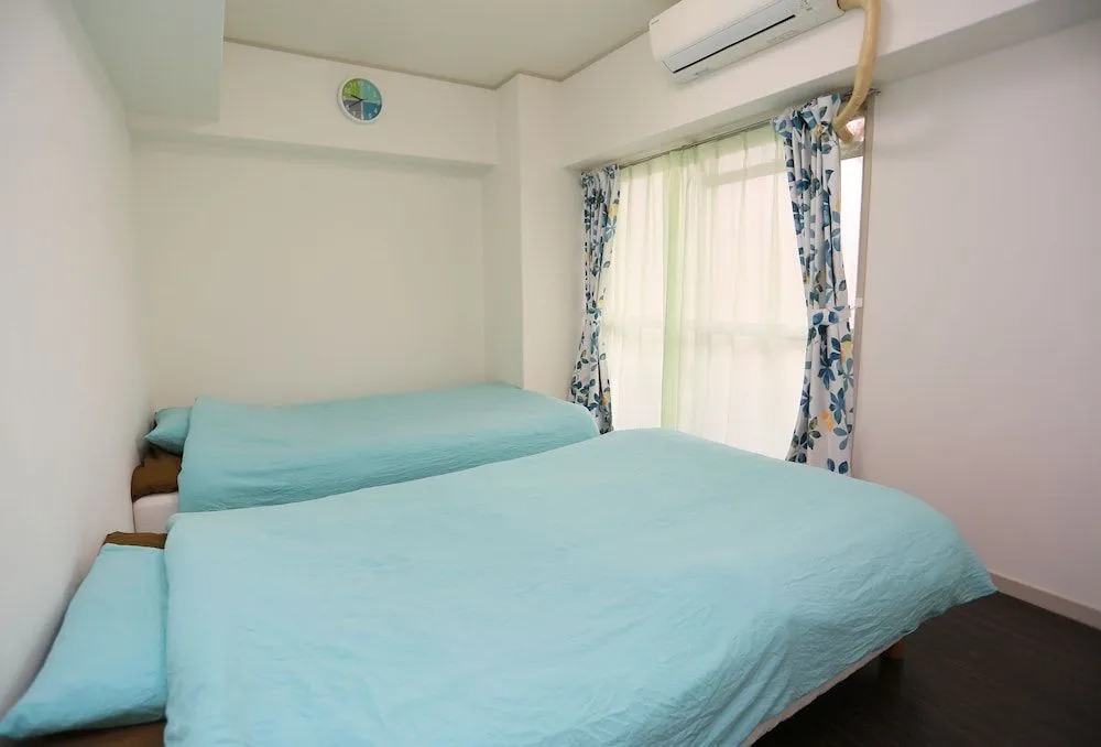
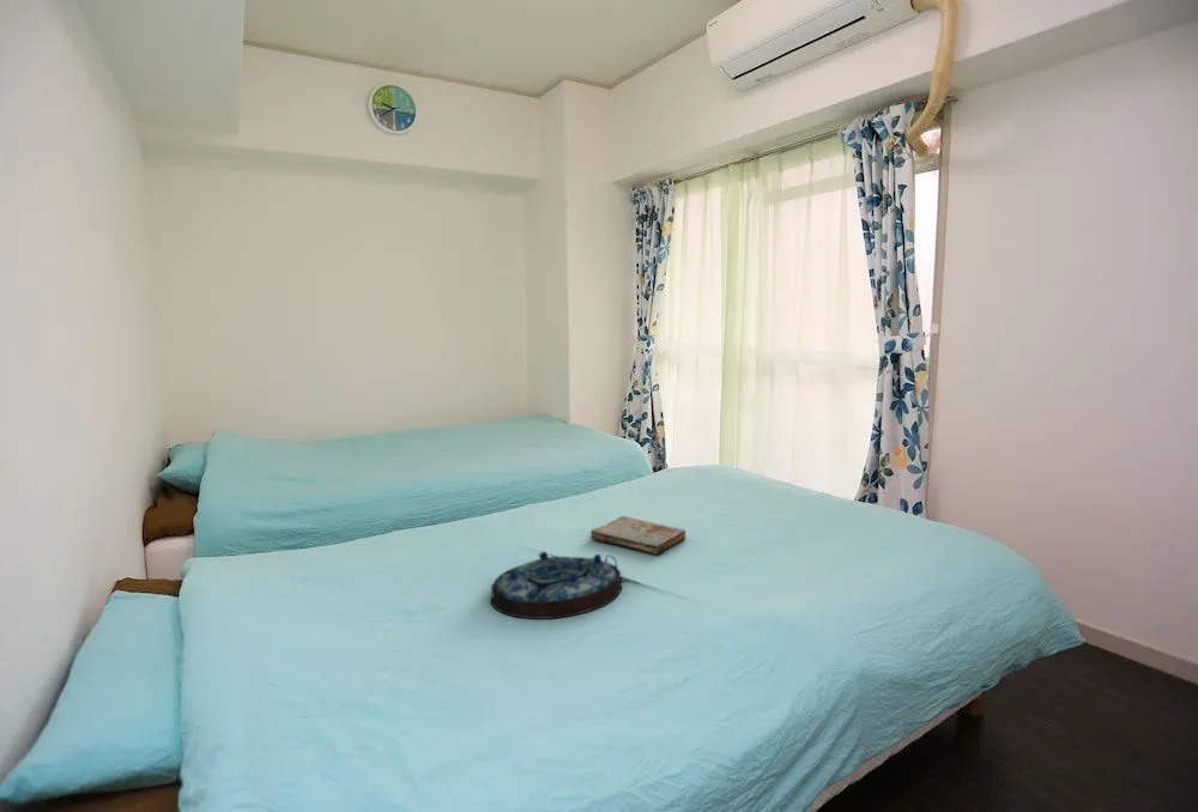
+ book (639, 534)
+ serving tray (557, 576)
